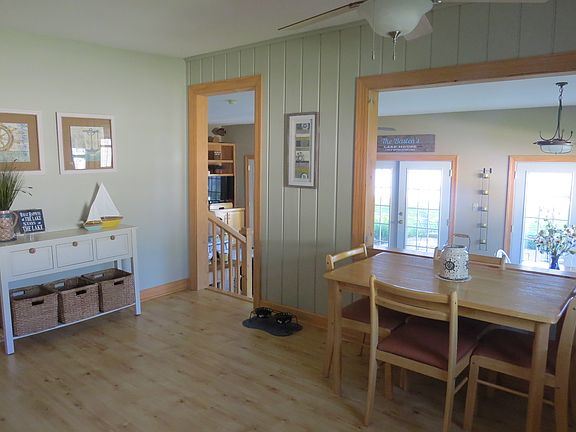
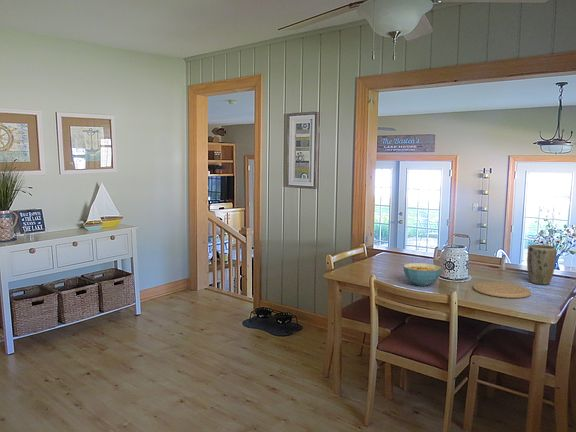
+ plant pot (540, 264)
+ cereal bowl (421, 275)
+ plate (501, 289)
